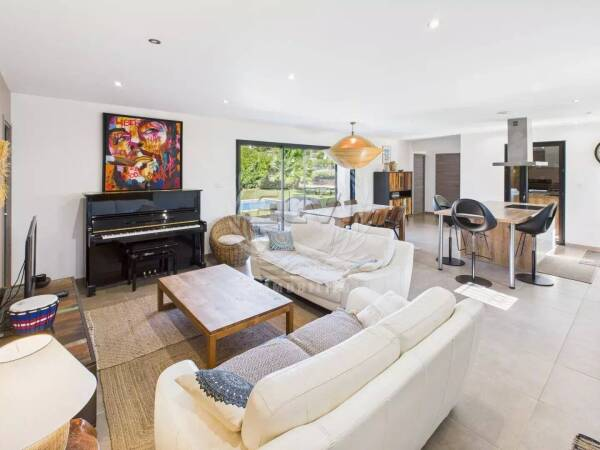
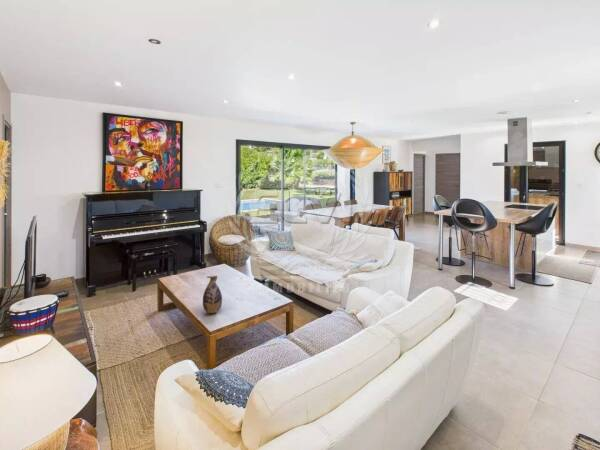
+ vase (212, 294)
